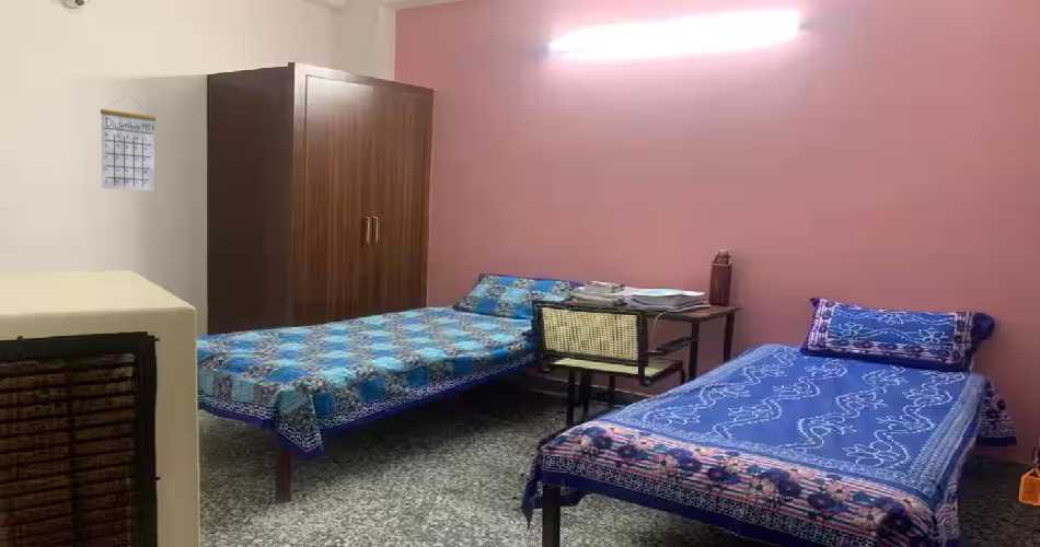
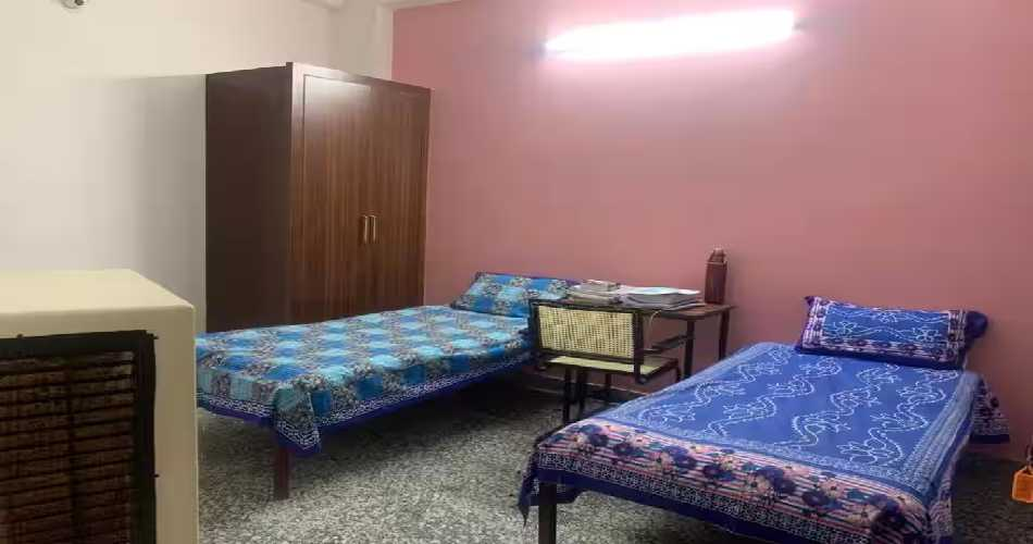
- calendar (128, 142)
